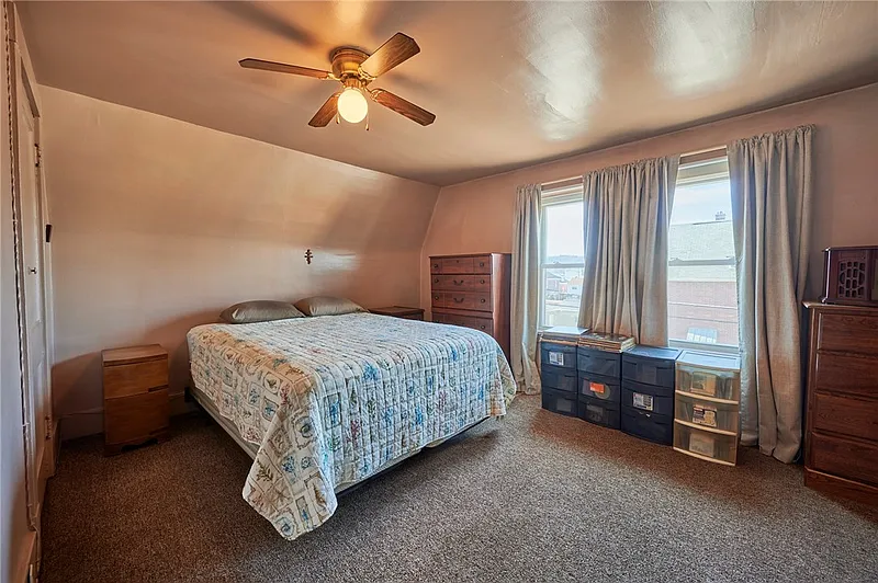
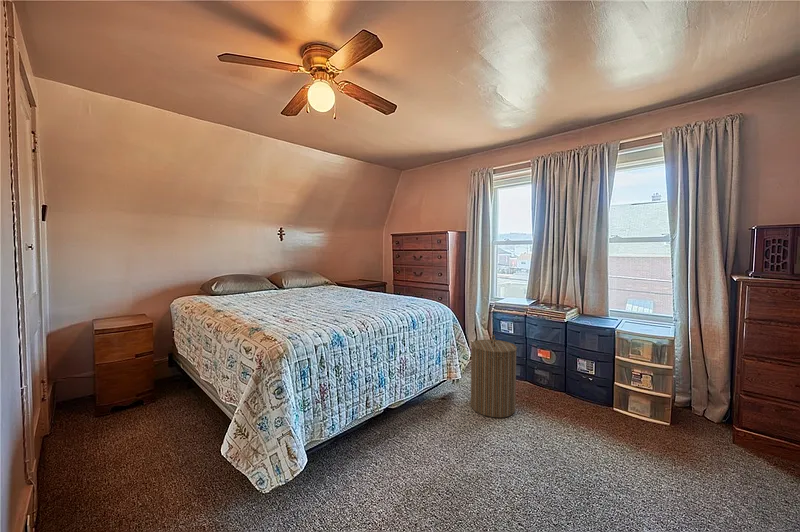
+ laundry hamper (493, 371)
